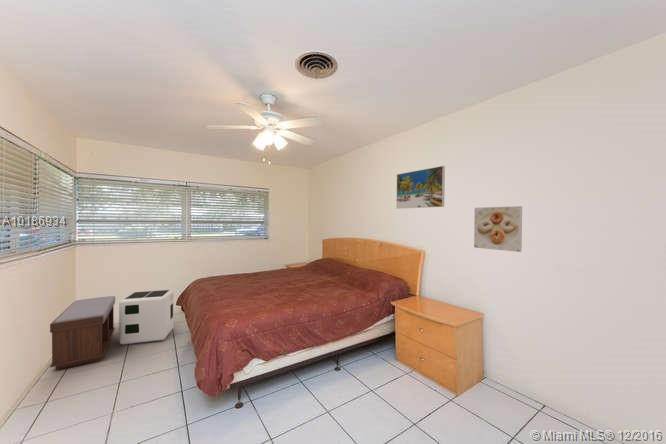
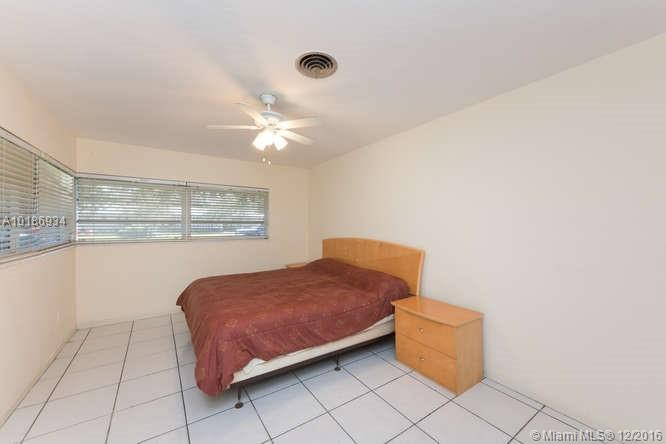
- bench (88, 327)
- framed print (418, 189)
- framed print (496, 228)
- air purifier (148, 315)
